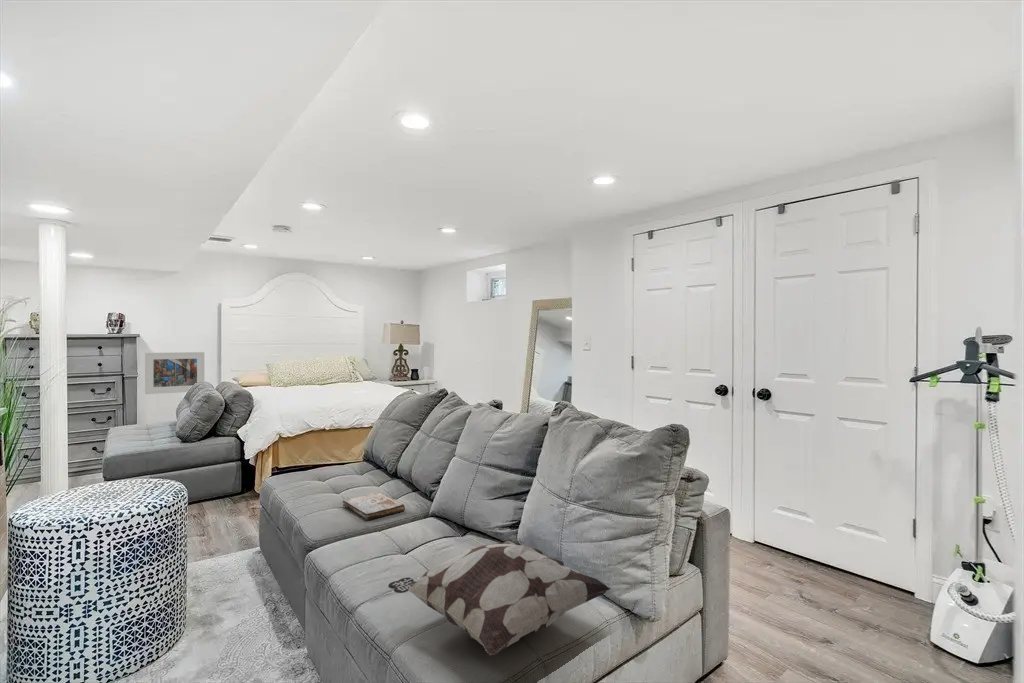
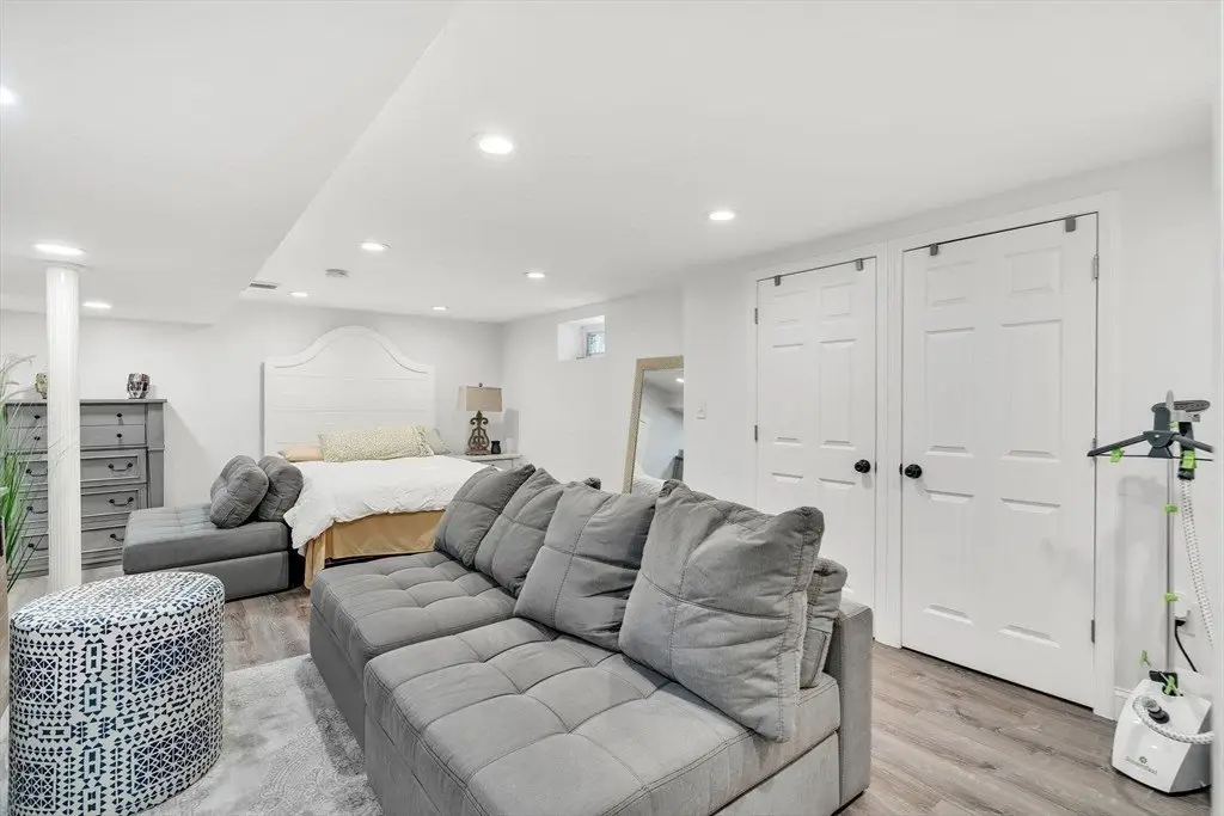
- book (373, 504)
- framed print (175, 372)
- decorative pillow (497, 586)
